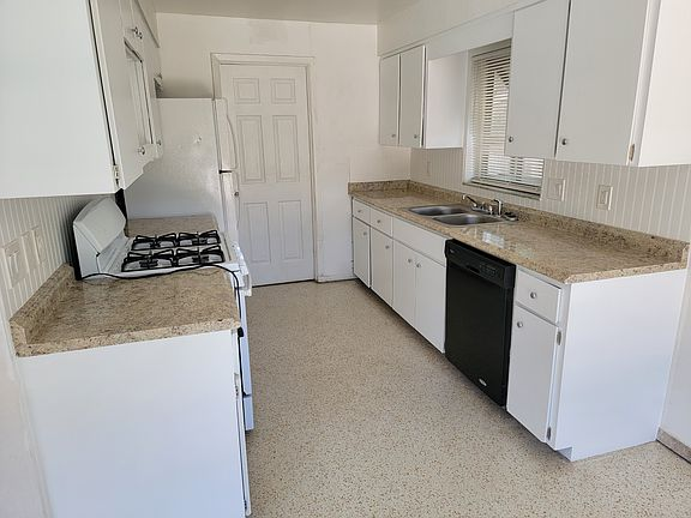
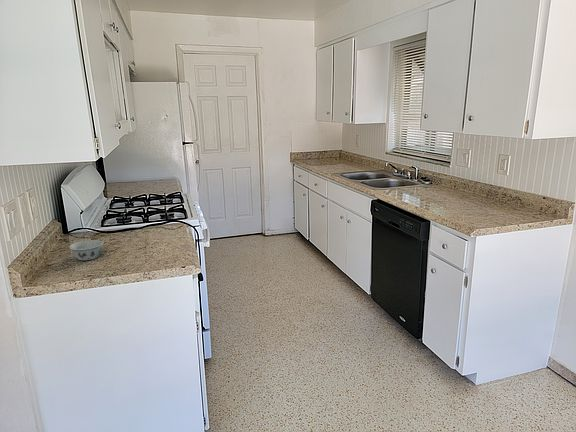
+ bowl (87, 251)
